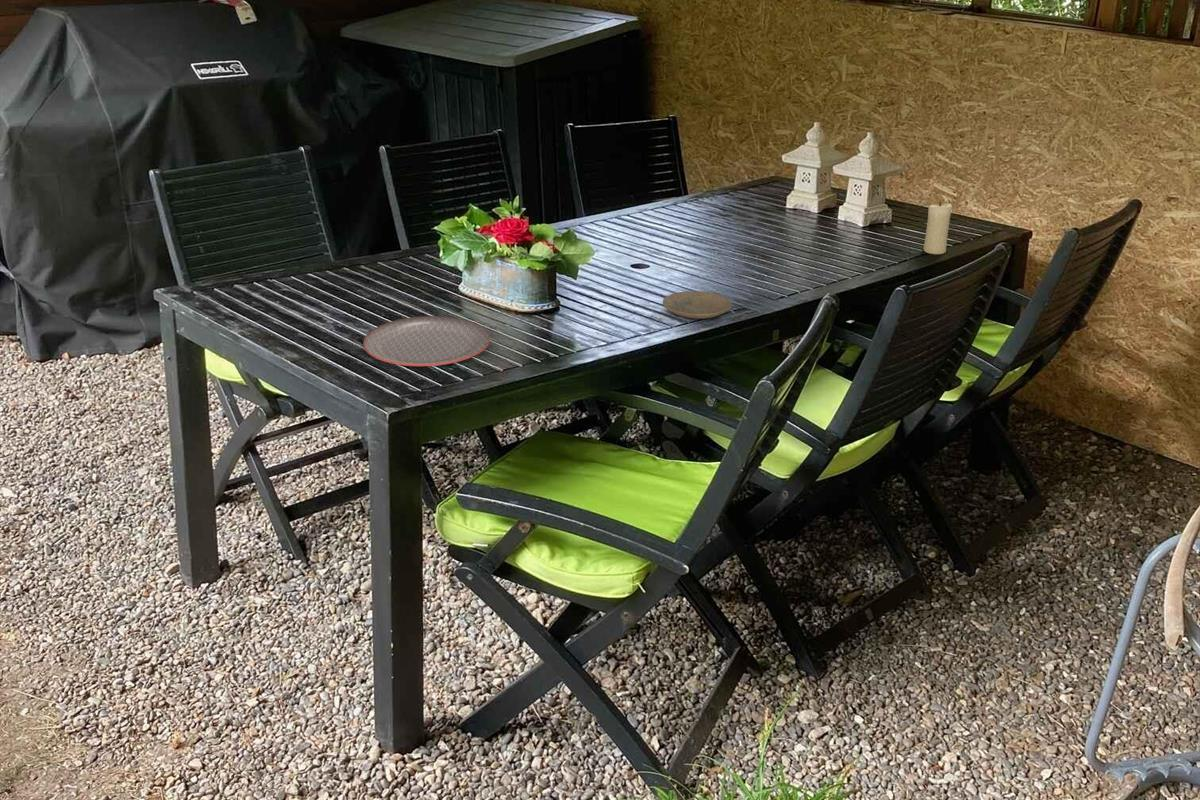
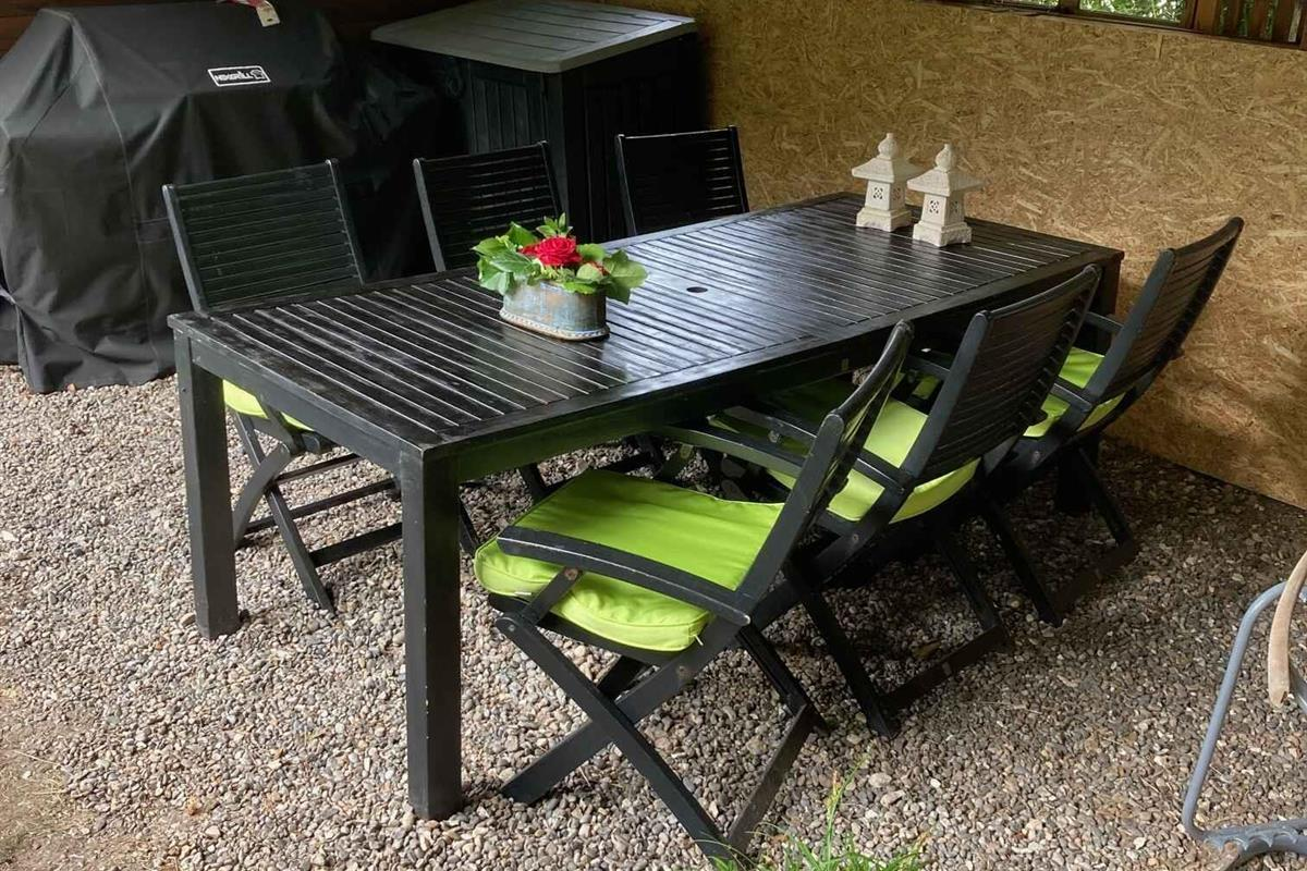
- plate (427, 343)
- plate (696, 307)
- candle (936, 226)
